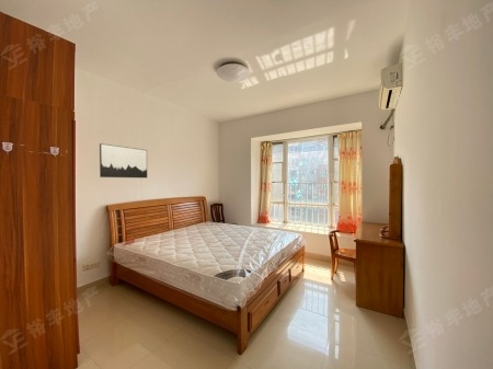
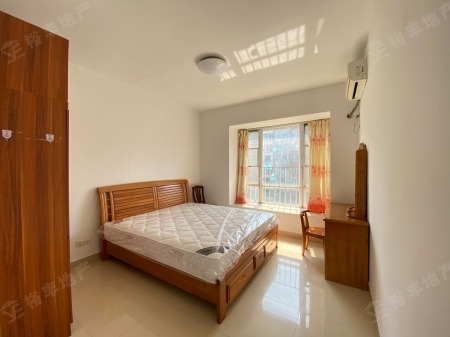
- wall art (125, 162)
